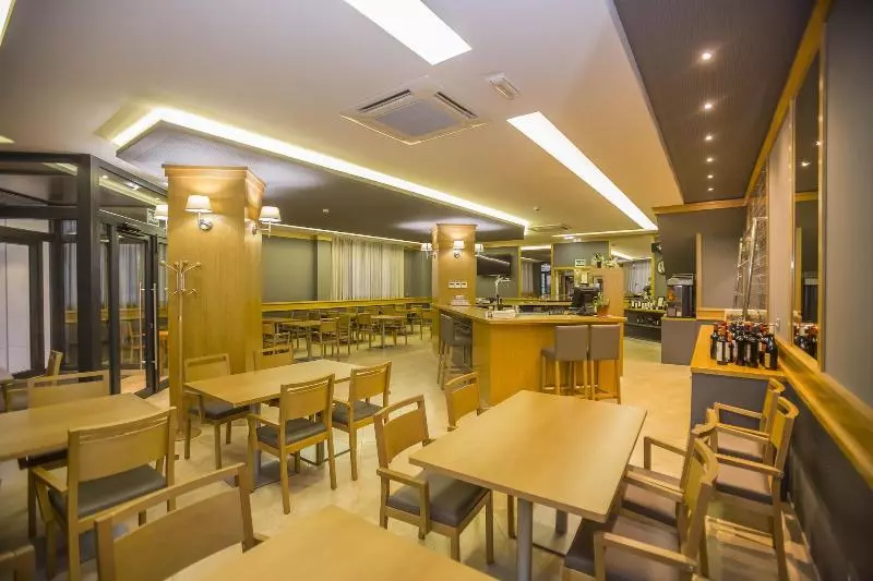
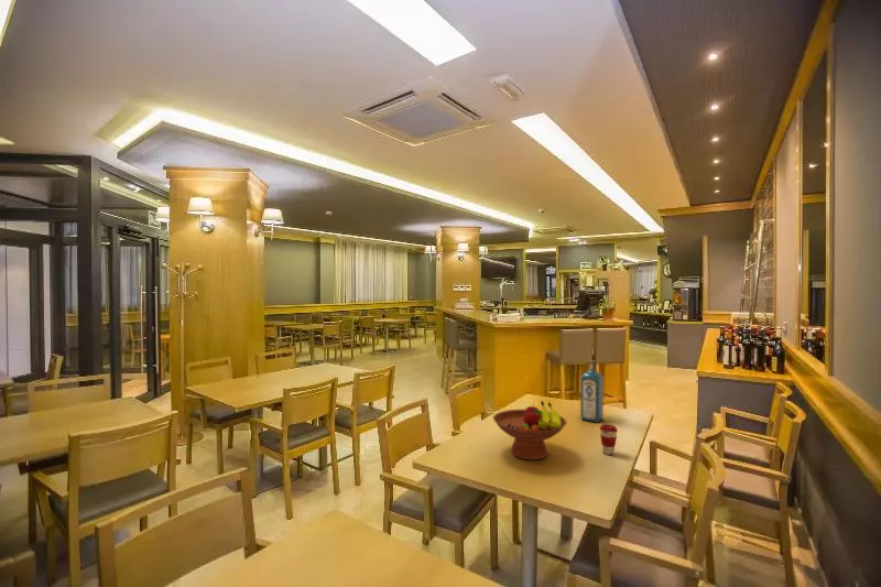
+ fruit bowl (529, 430)
+ coffee cup (608, 439)
+ liquor (591, 390)
